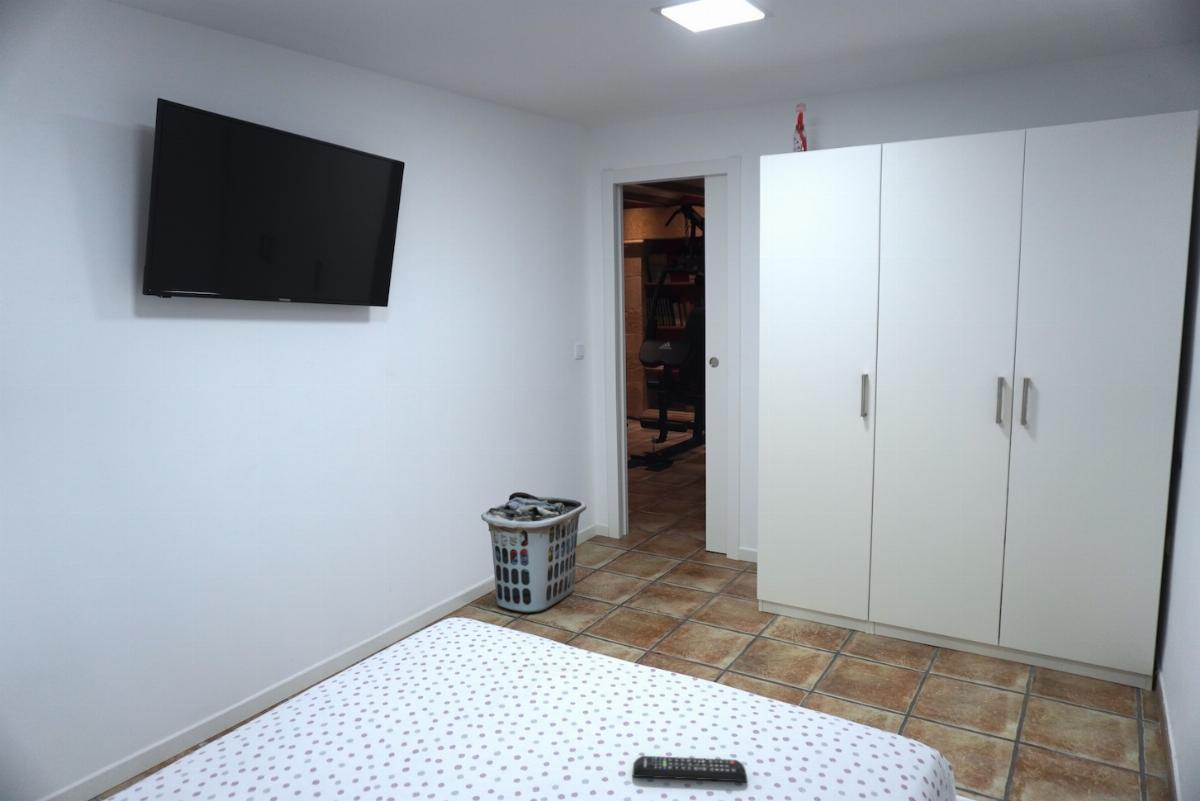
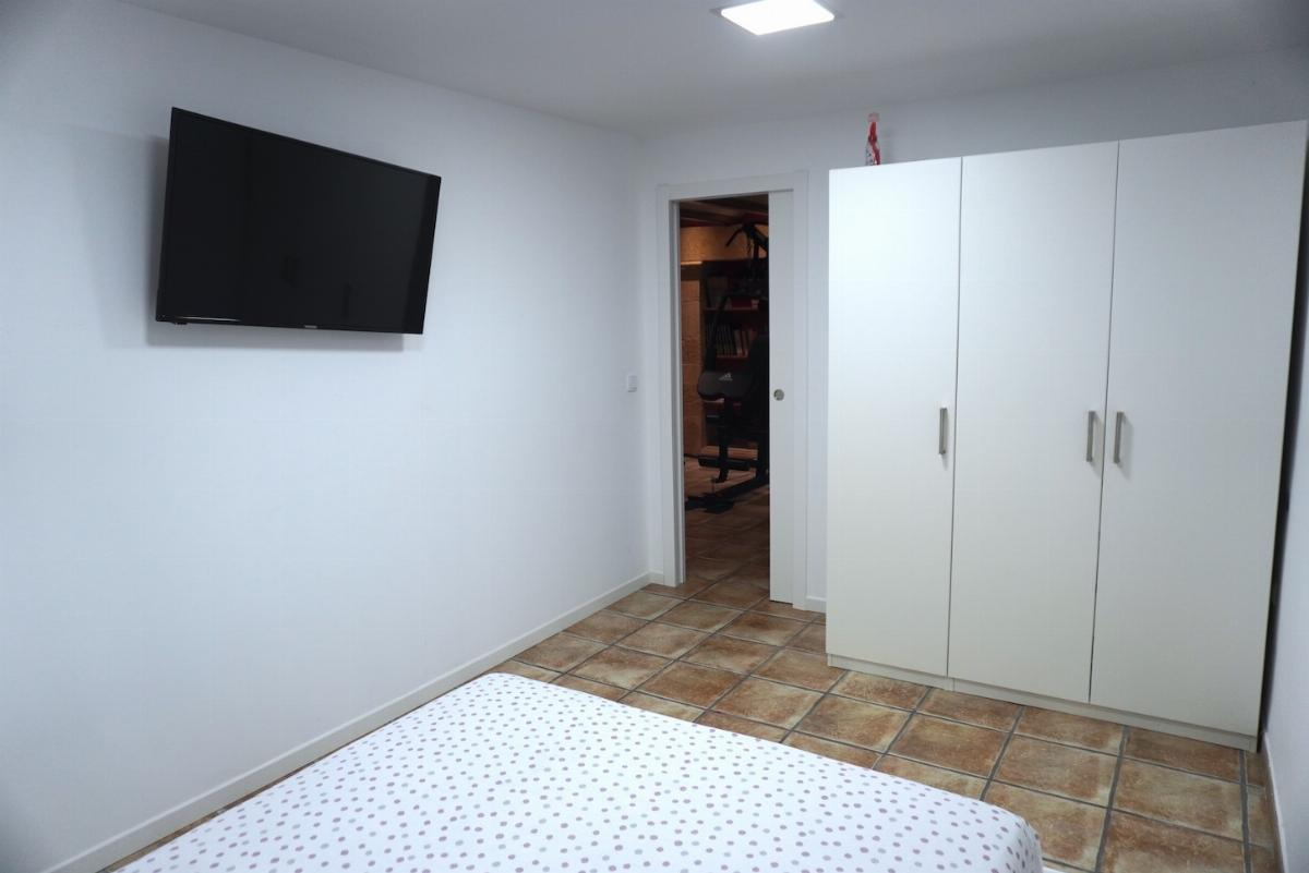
- clothes hamper (535, 544)
- remote control (689, 769)
